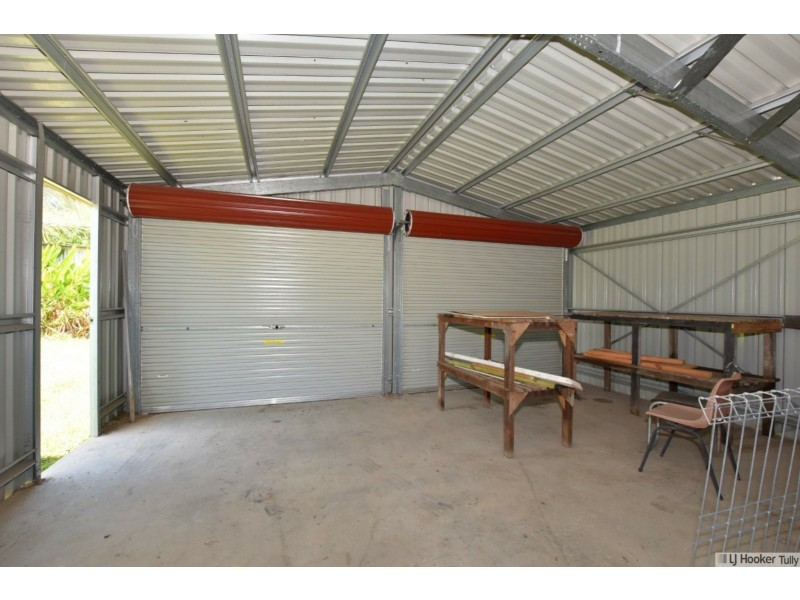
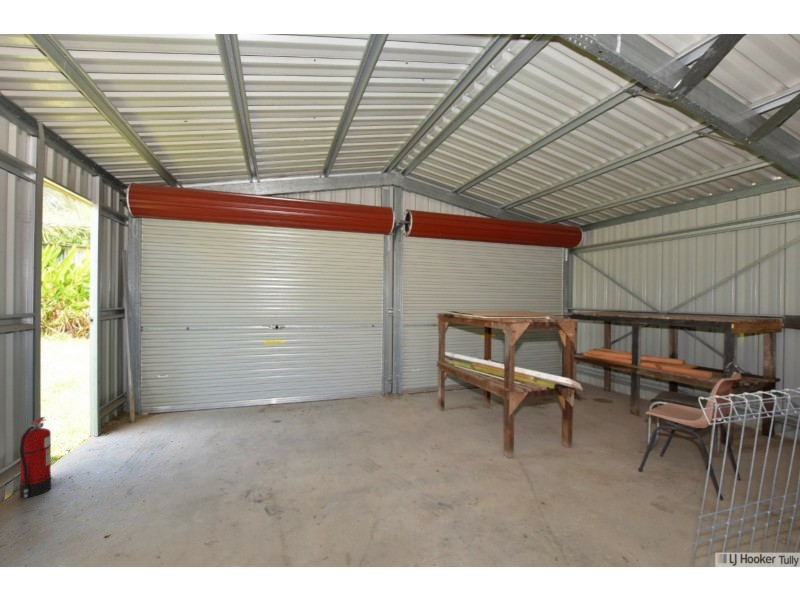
+ fire extinguisher (33, 457)
